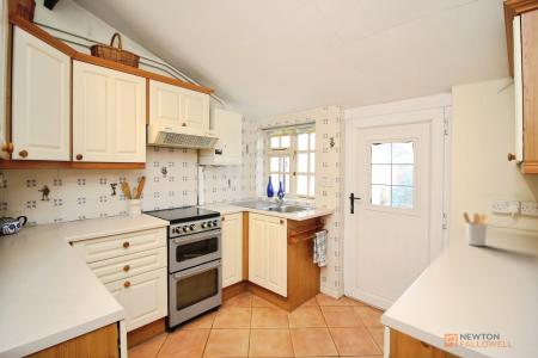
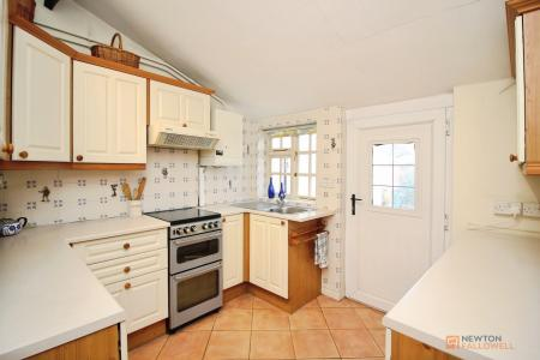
- utensil holder (477, 228)
